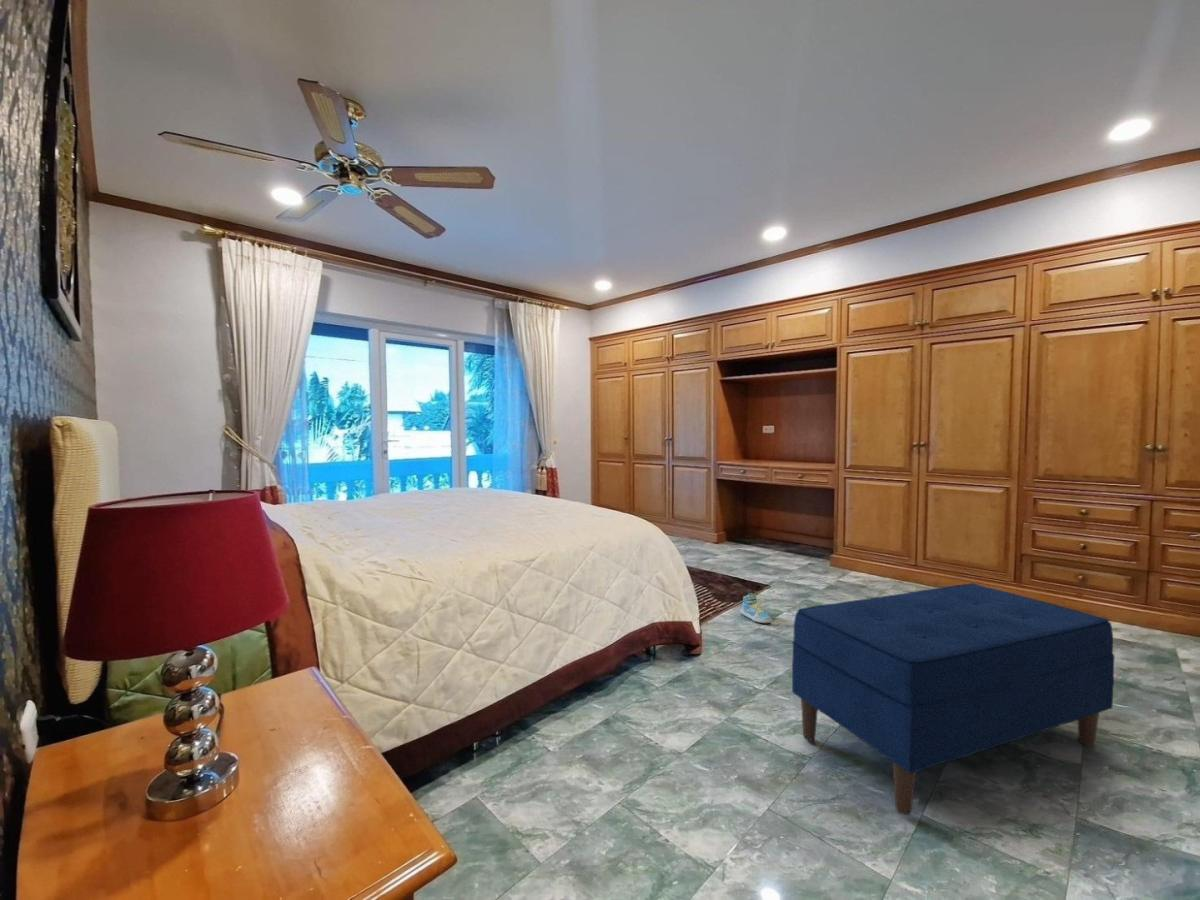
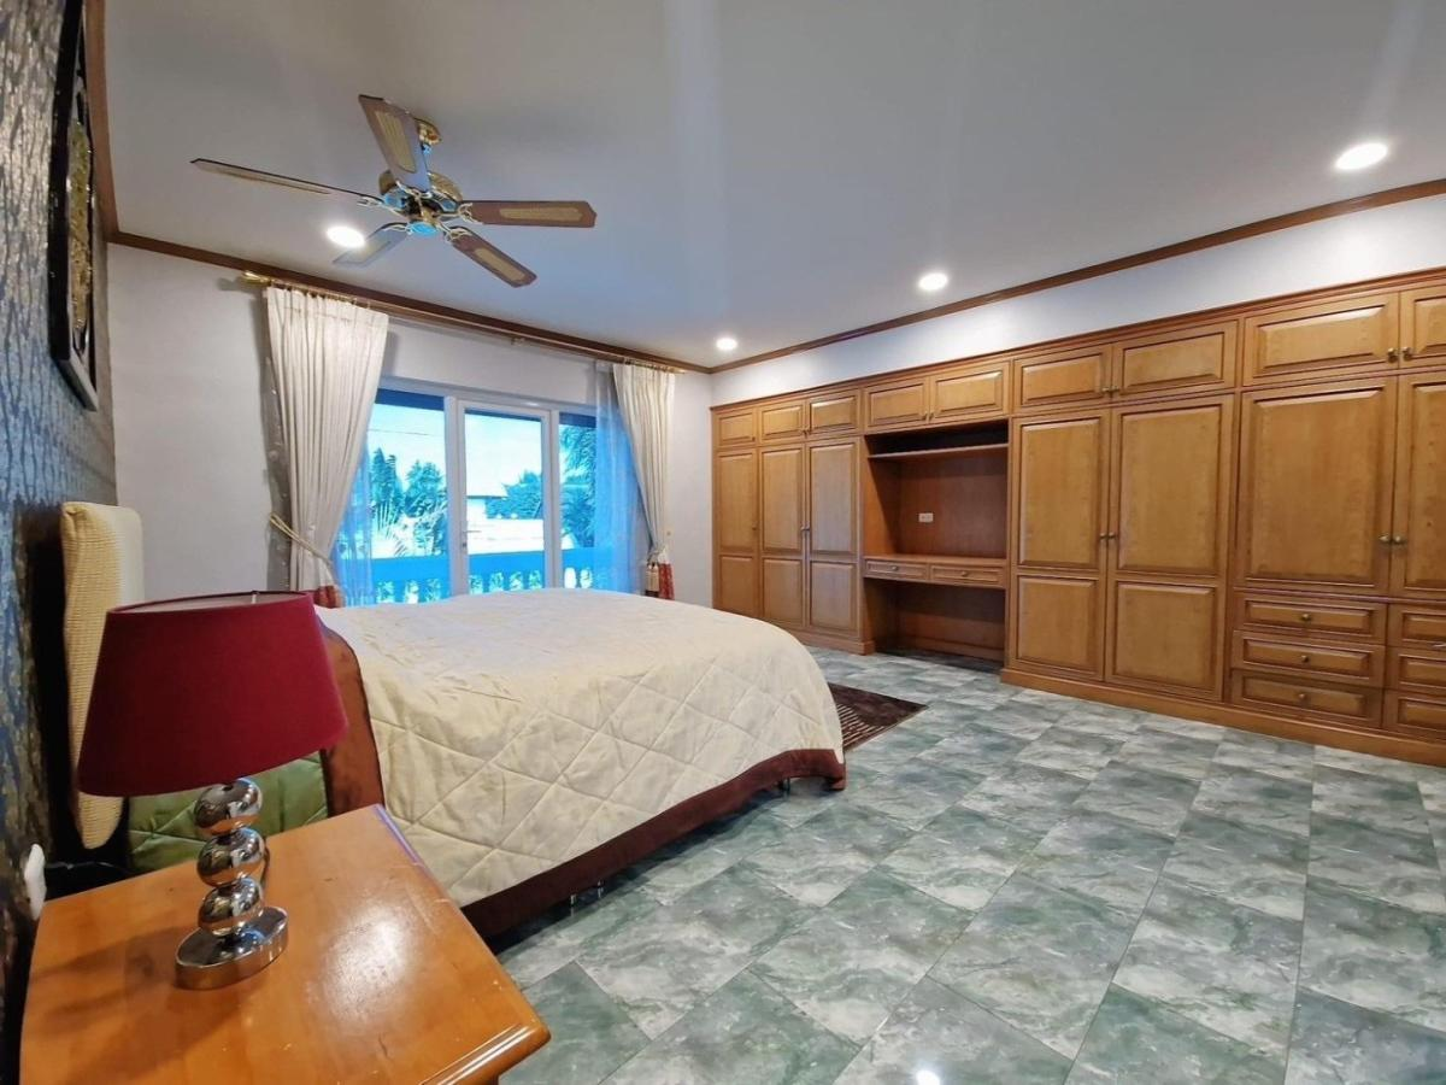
- bench (948, 677)
- sneaker (755, 606)
